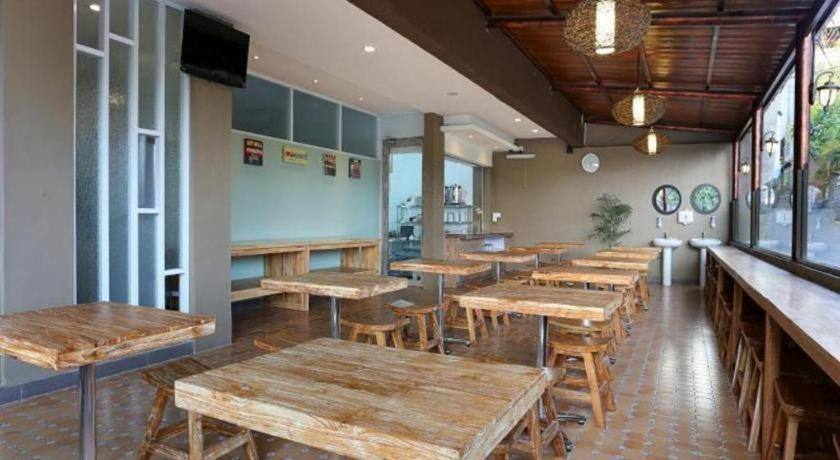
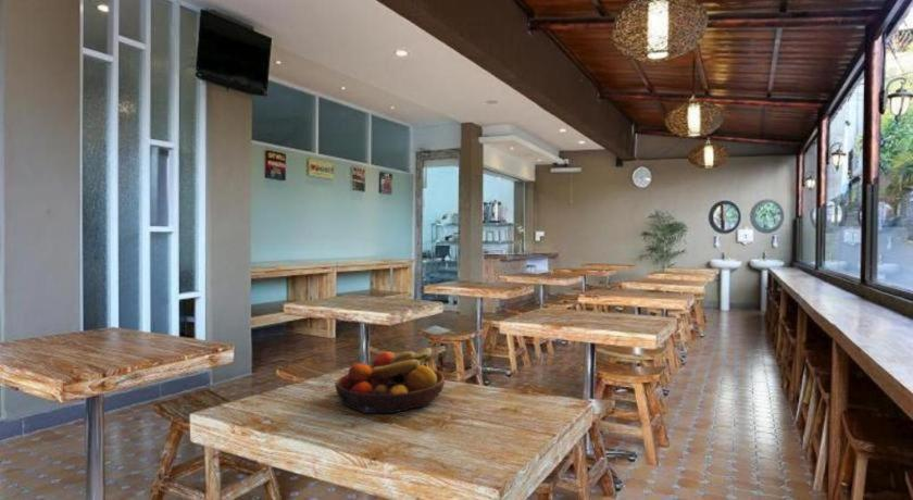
+ fruit bowl (390, 374)
